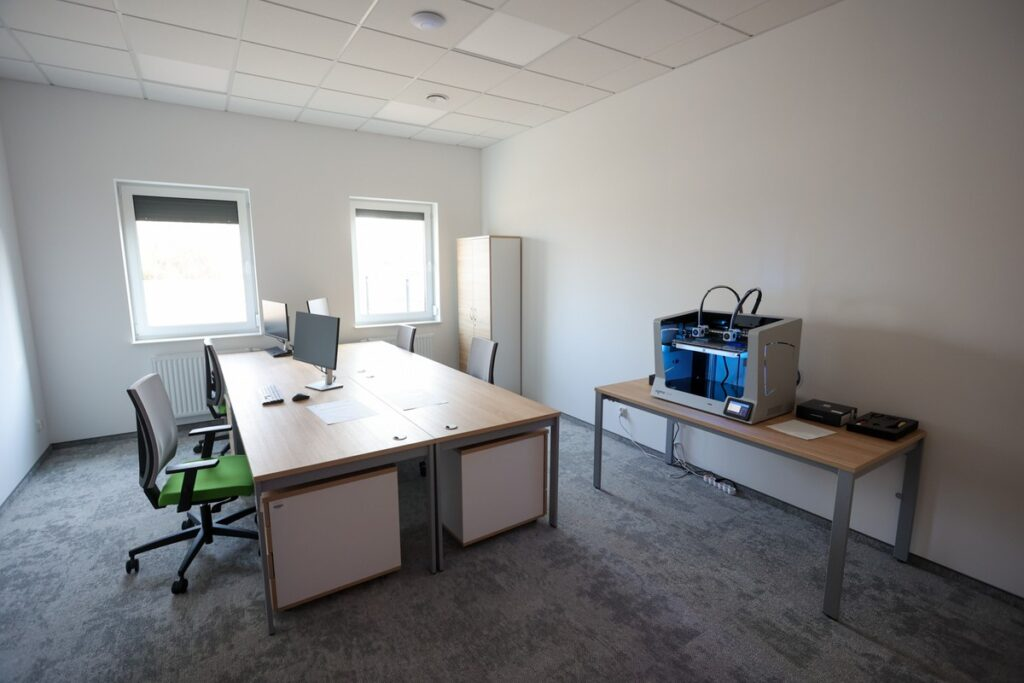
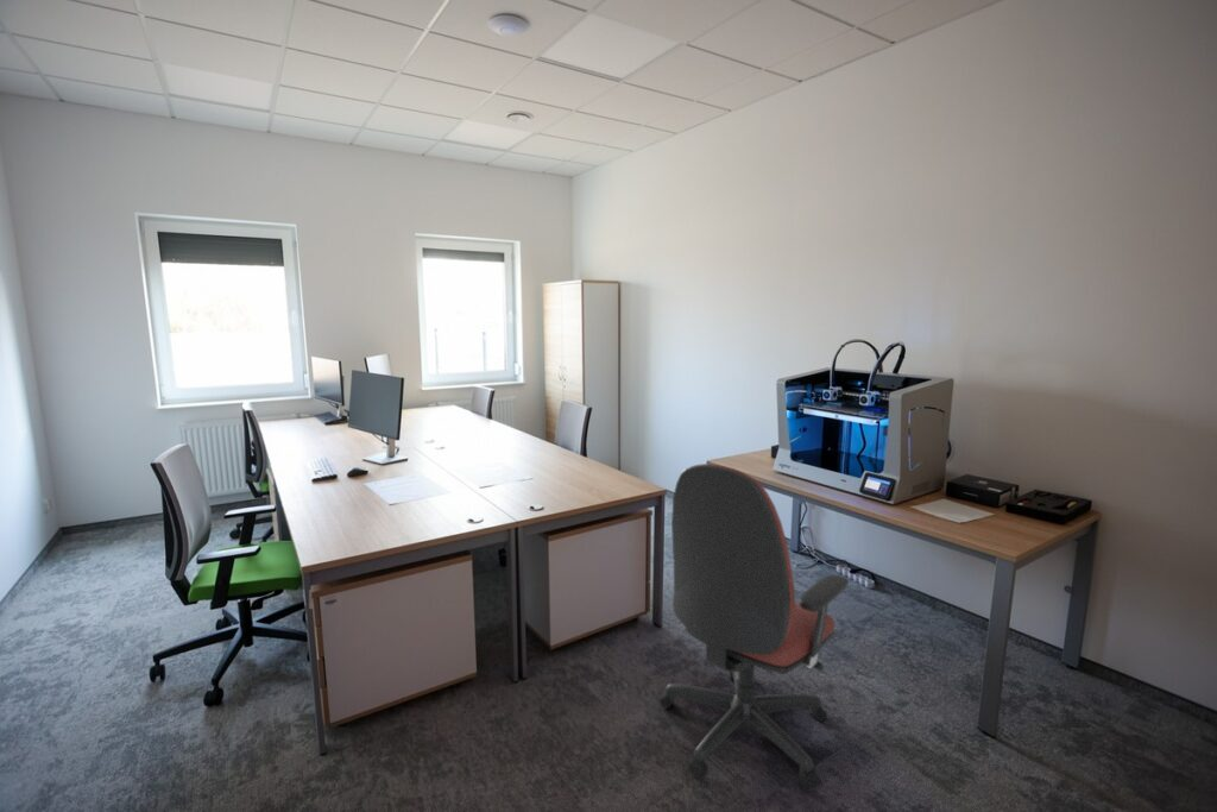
+ office chair (746, 598)
